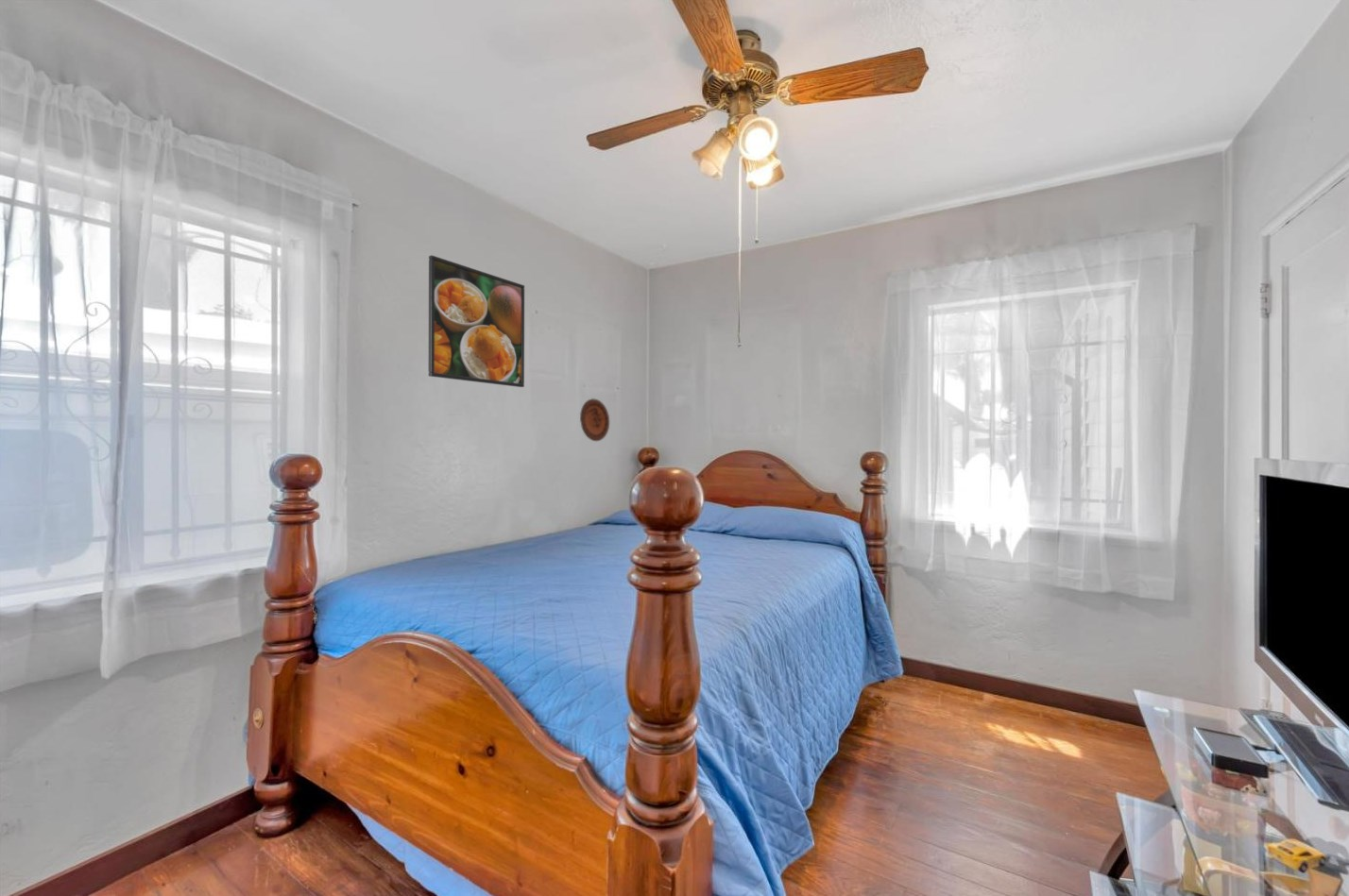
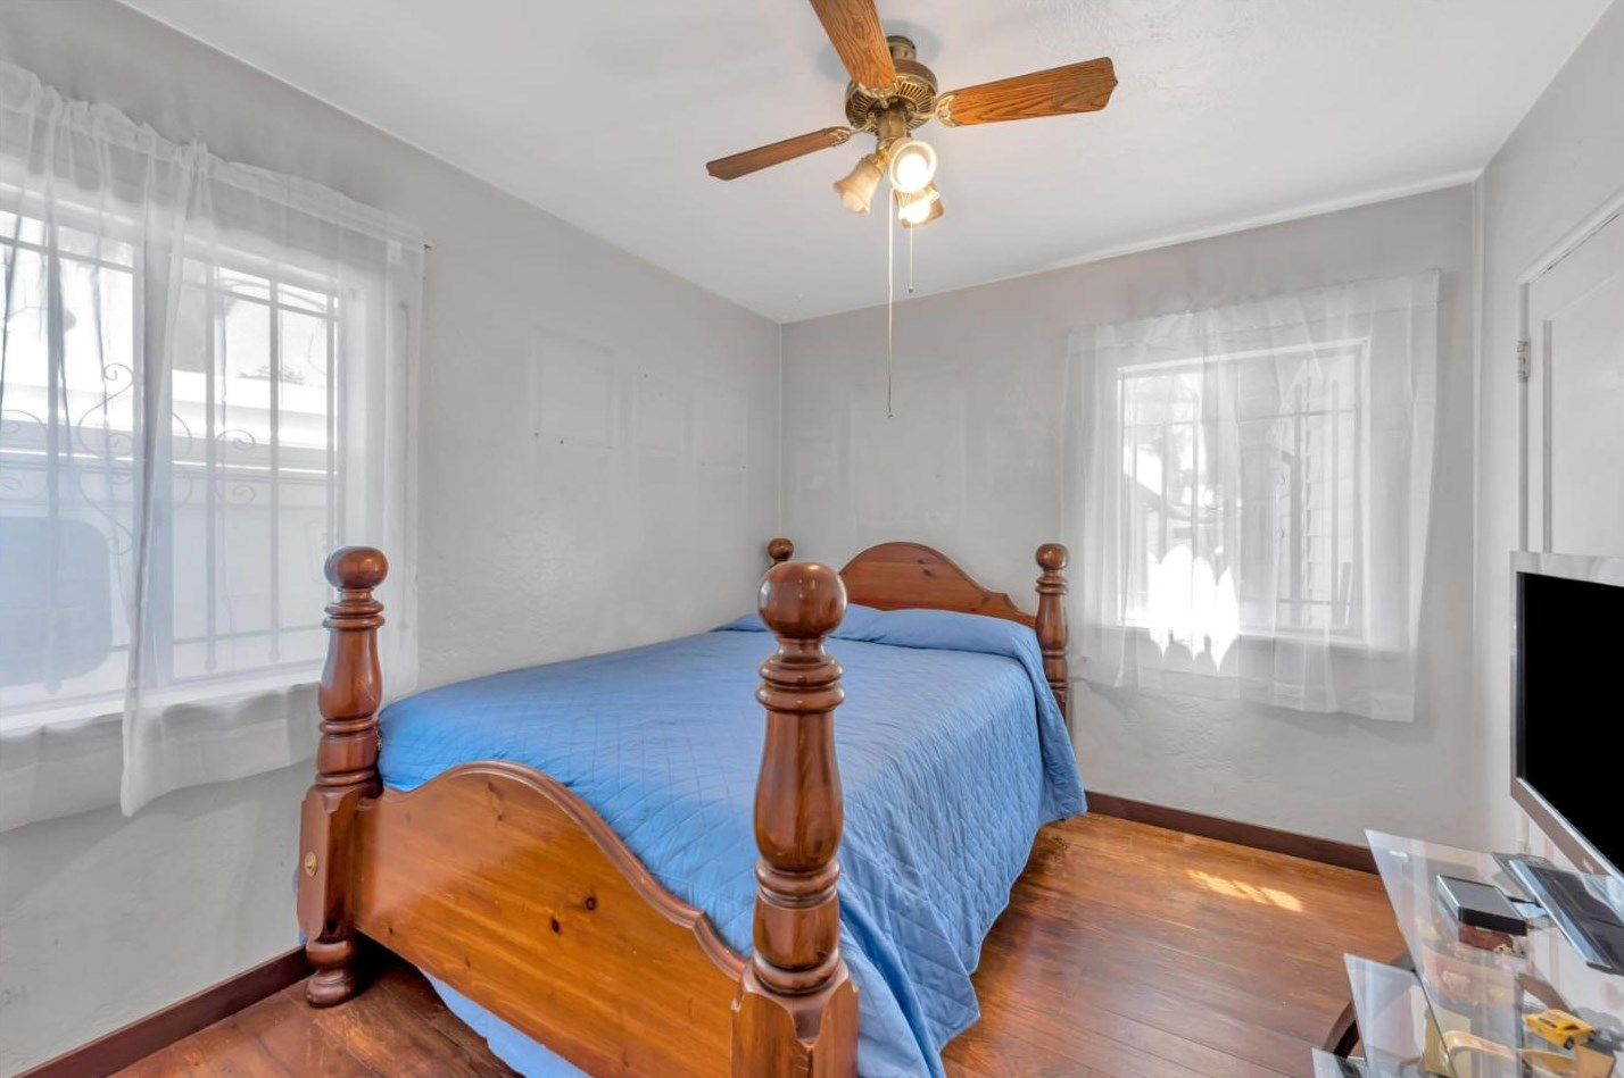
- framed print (480, 327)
- decorative plate (594, 419)
